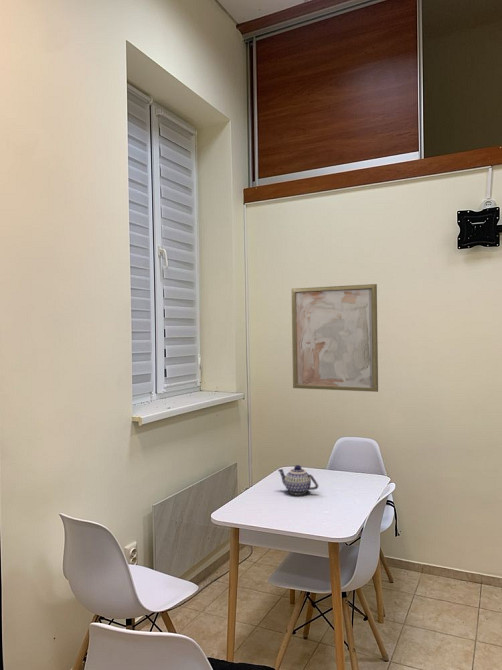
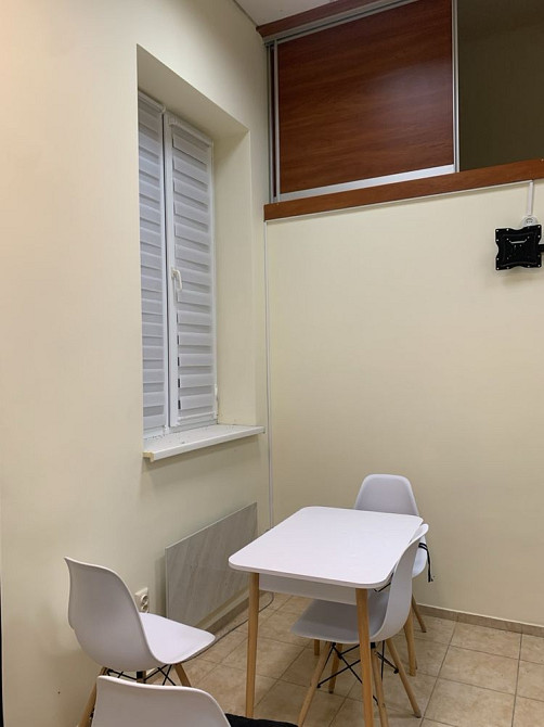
- wall art (333, 338)
- teapot (297, 478)
